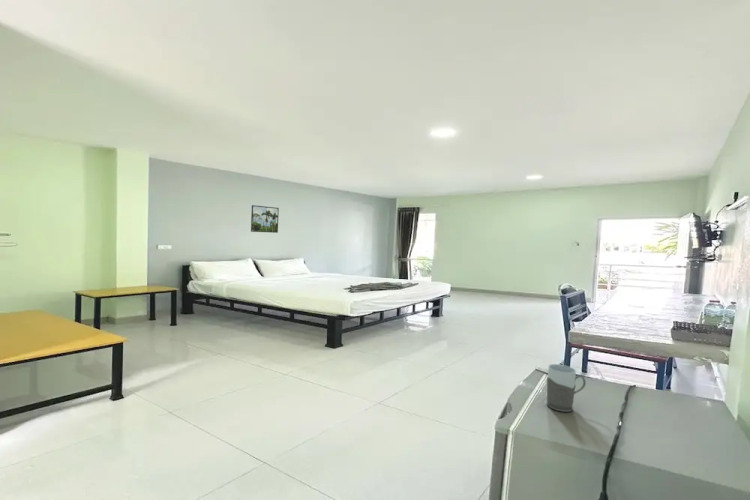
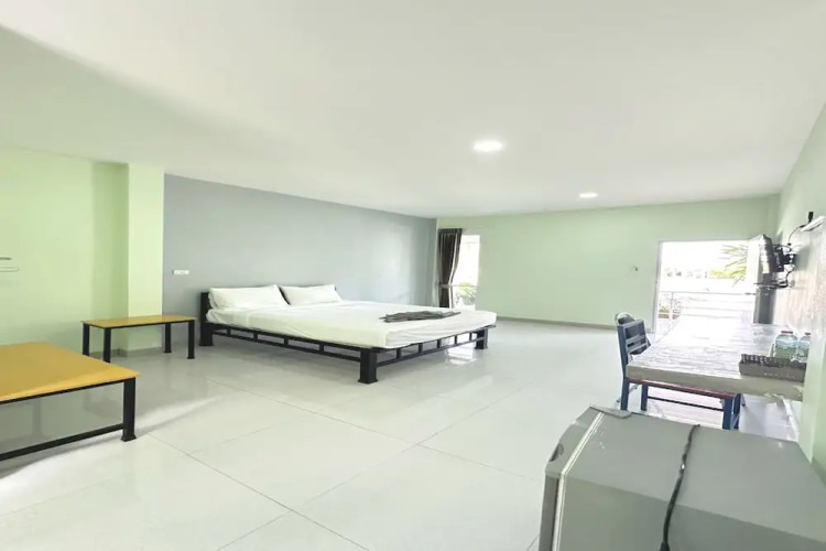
- mug (566, 387)
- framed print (265, 219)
